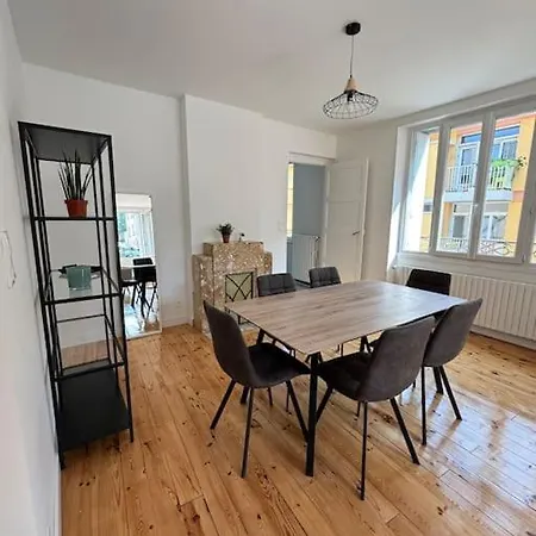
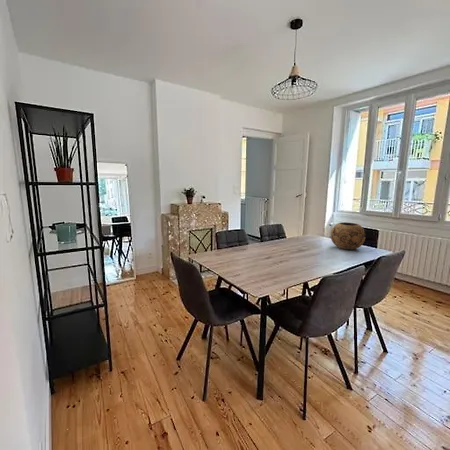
+ decorative bowl (347, 235)
